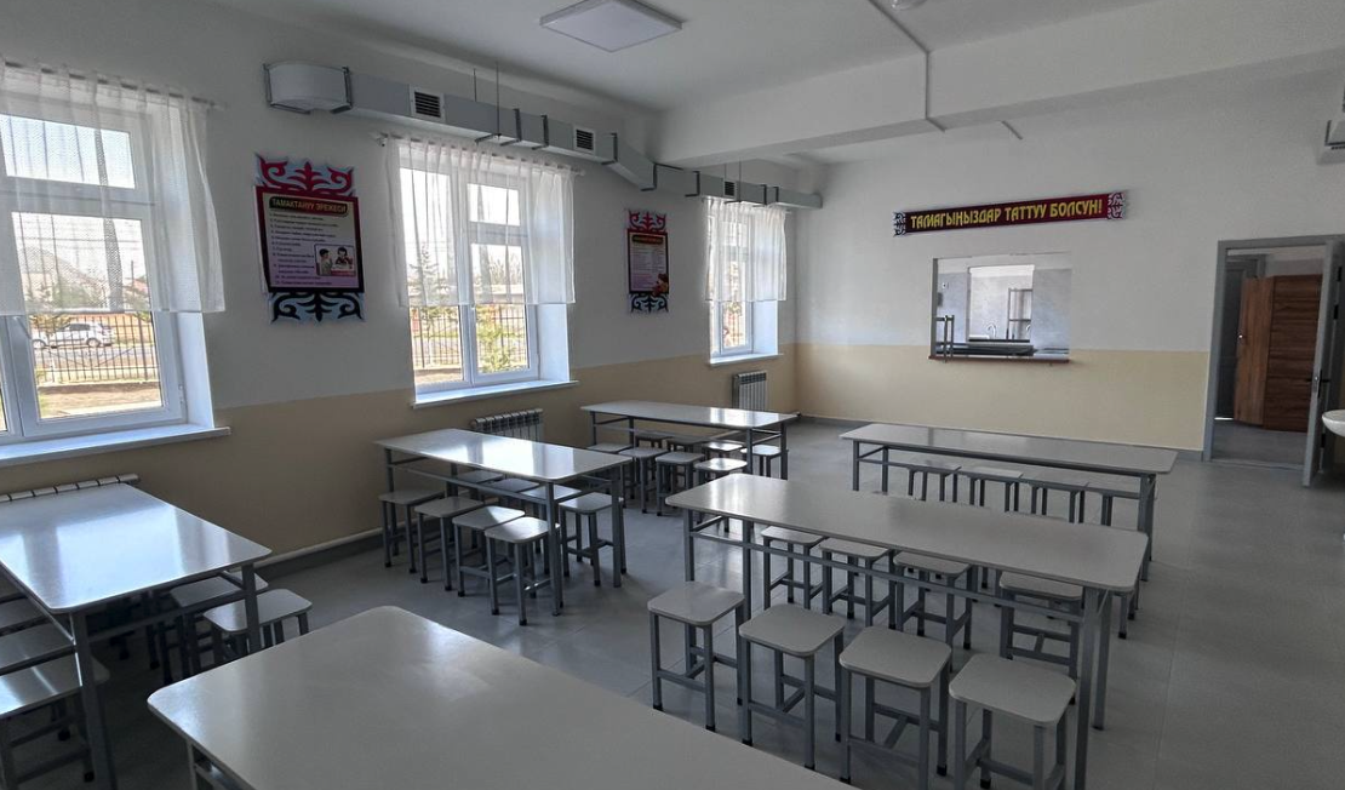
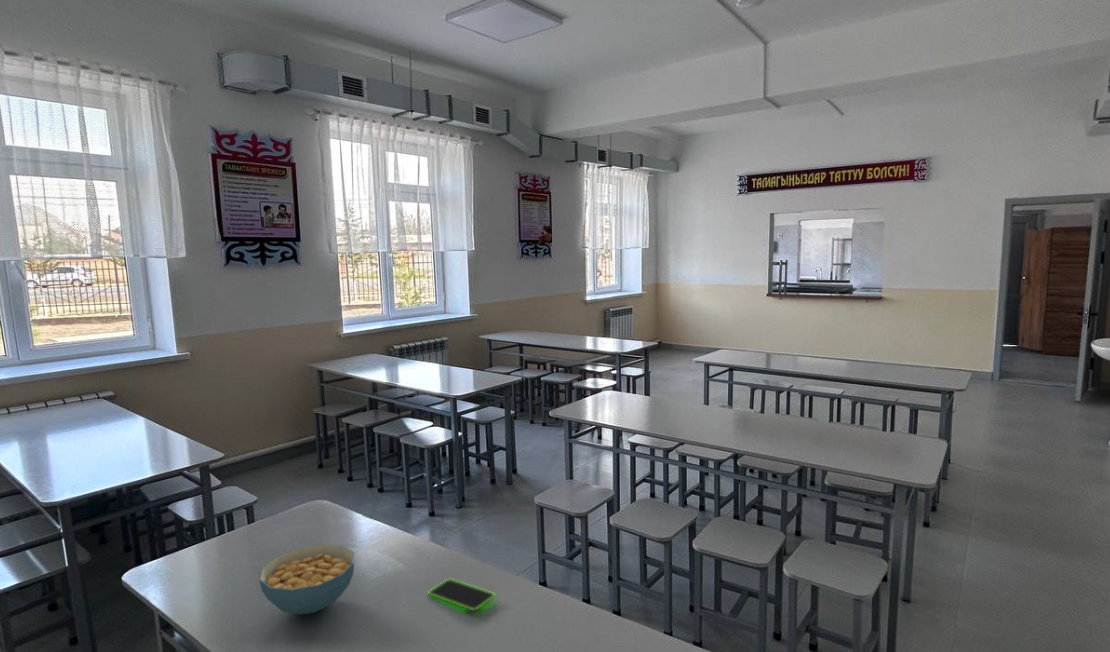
+ cereal bowl (310, 585)
+ smartphone (461, 594)
